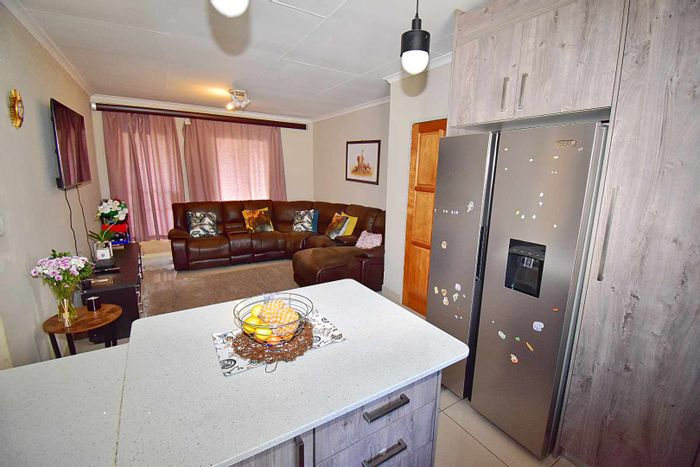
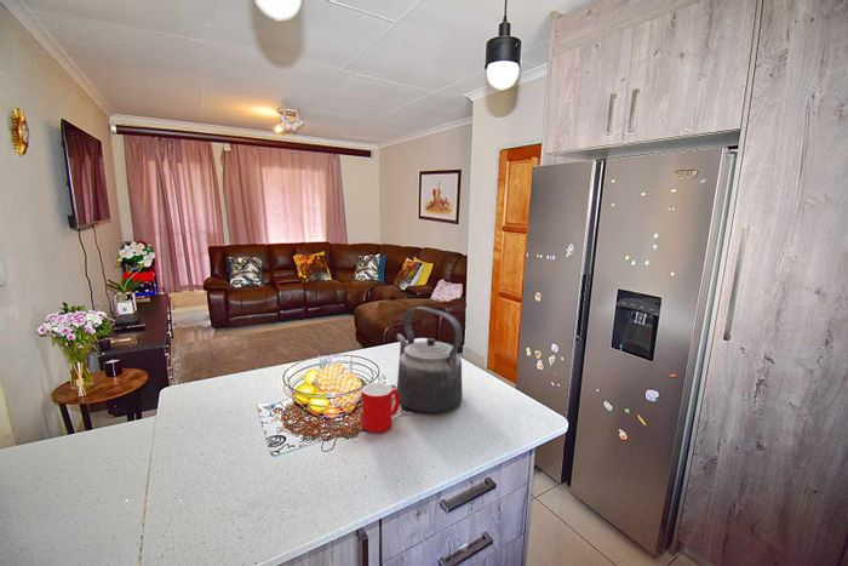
+ cup (382, 405)
+ kettle (425, 353)
